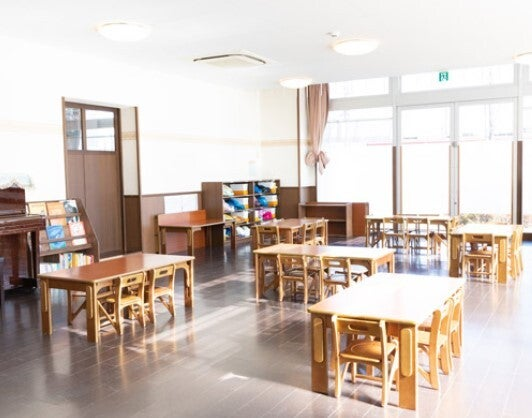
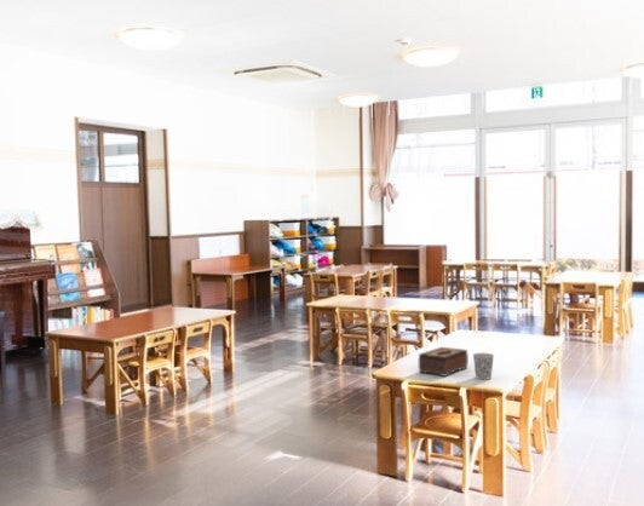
+ tissue box (443, 361)
+ cup (483, 366)
